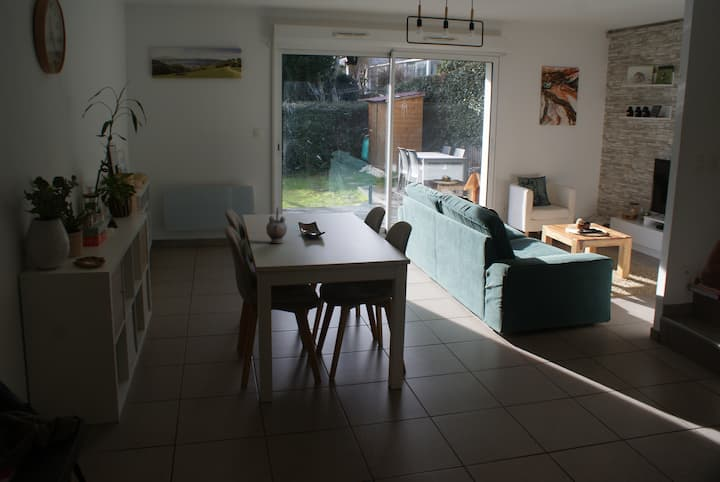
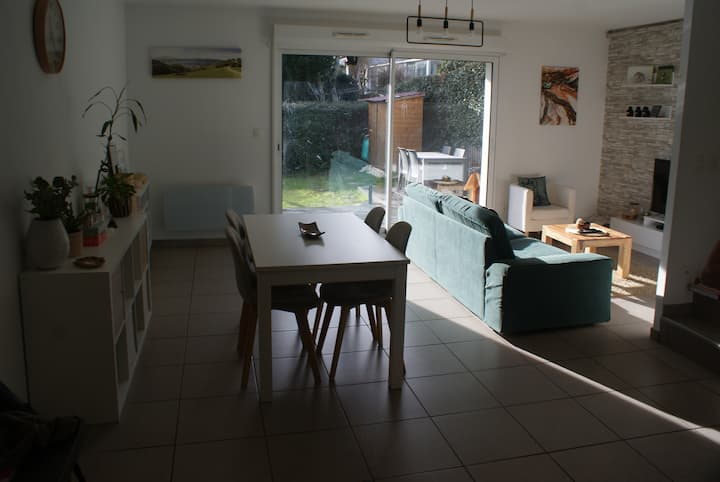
- teapot (276, 225)
